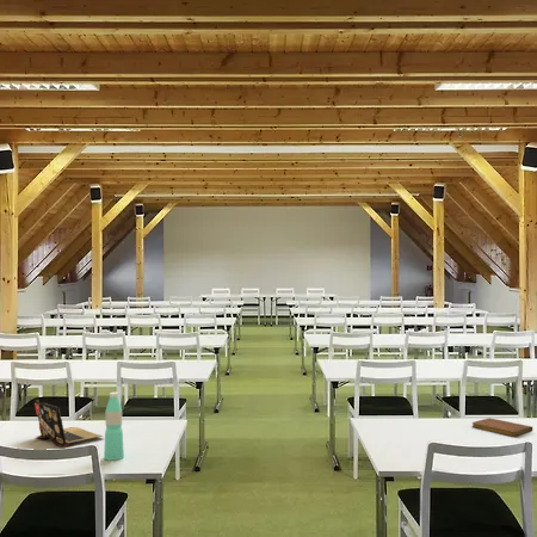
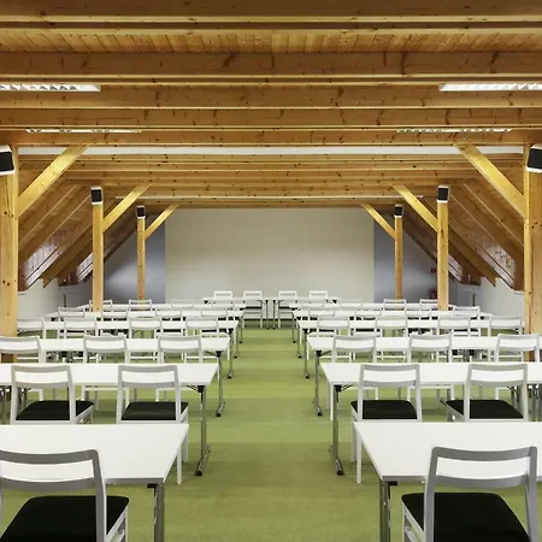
- laptop (61, 419)
- notebook (501, 426)
- water bottle (113, 425)
